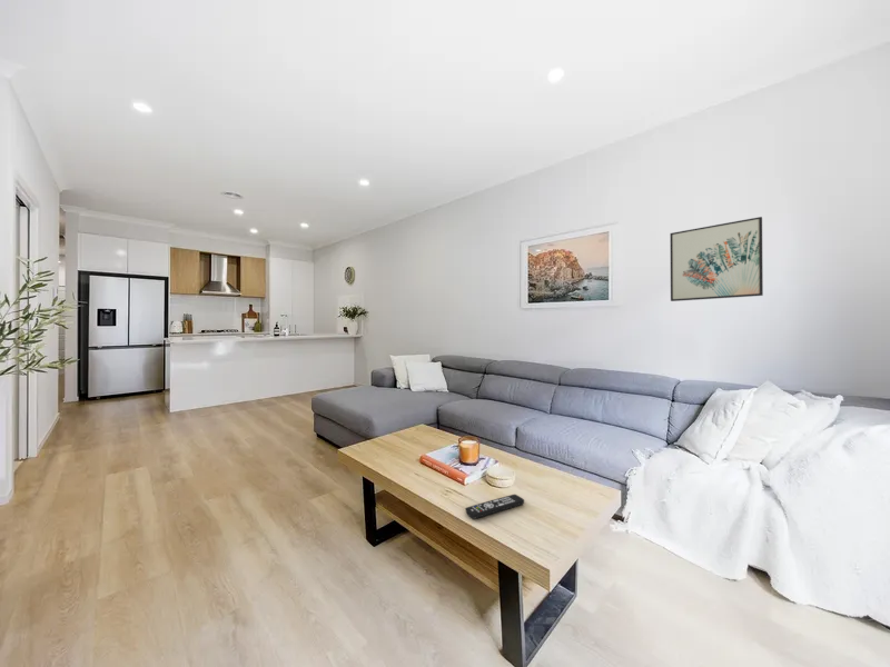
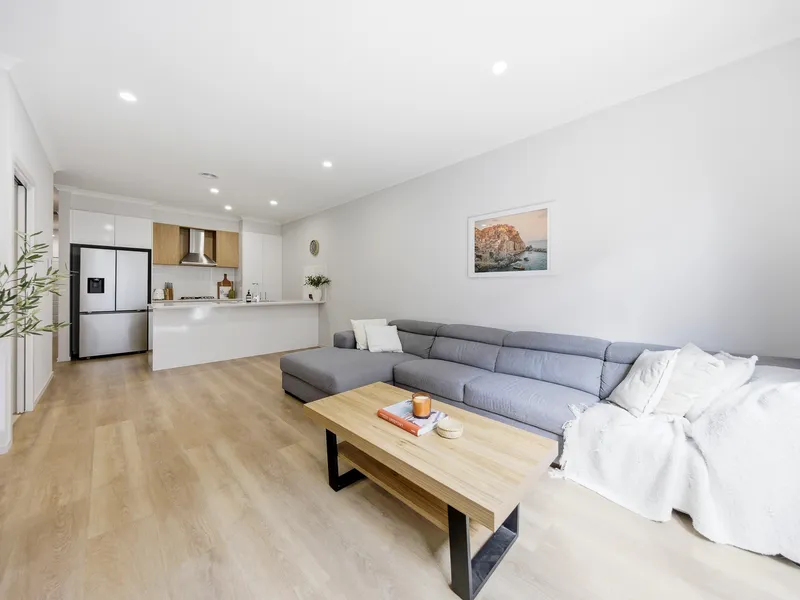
- wall art (713, 261)
- remote control (495, 506)
